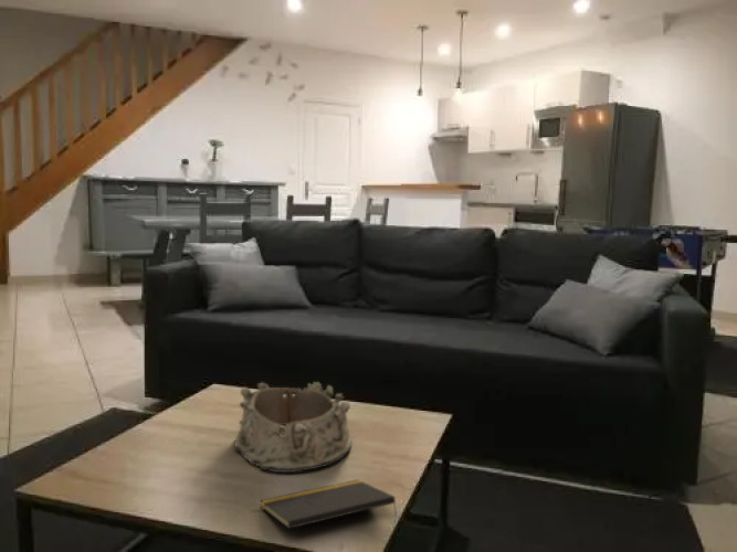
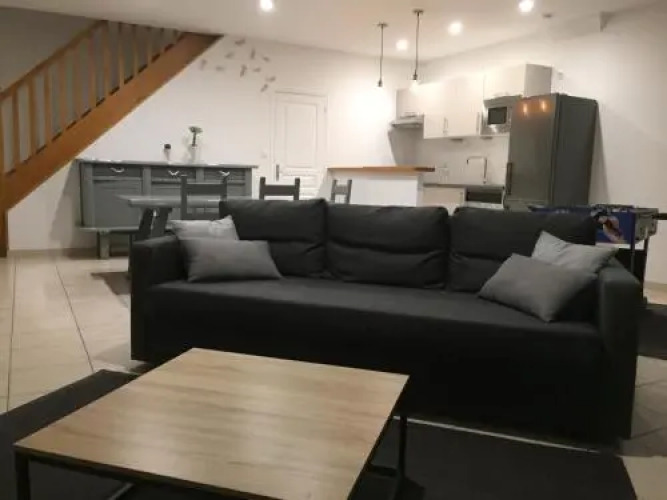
- notepad (326, 501)
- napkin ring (293, 418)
